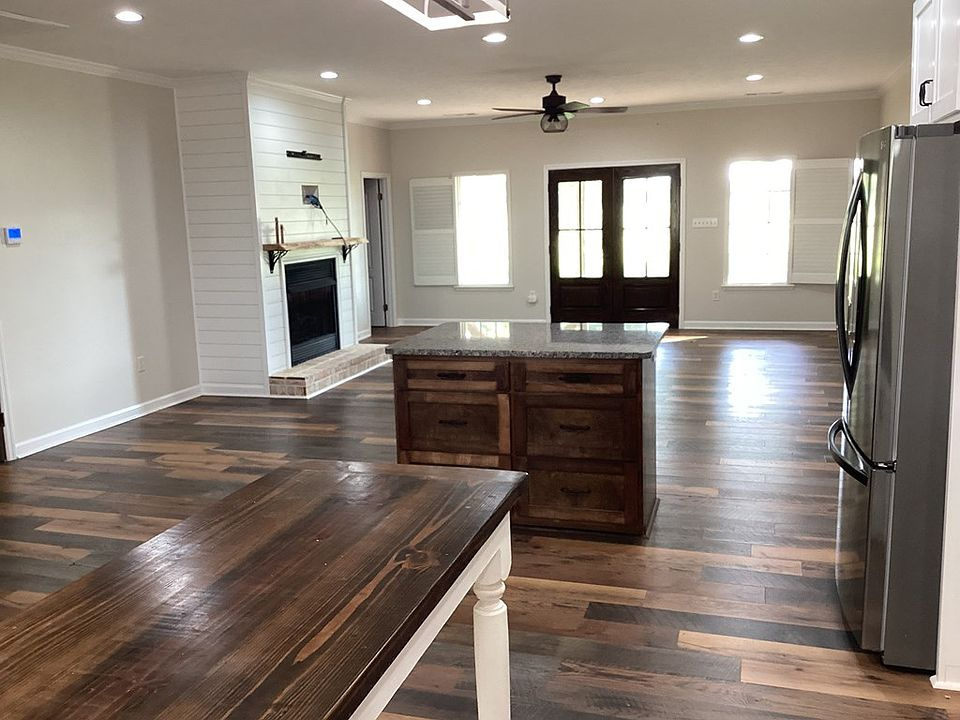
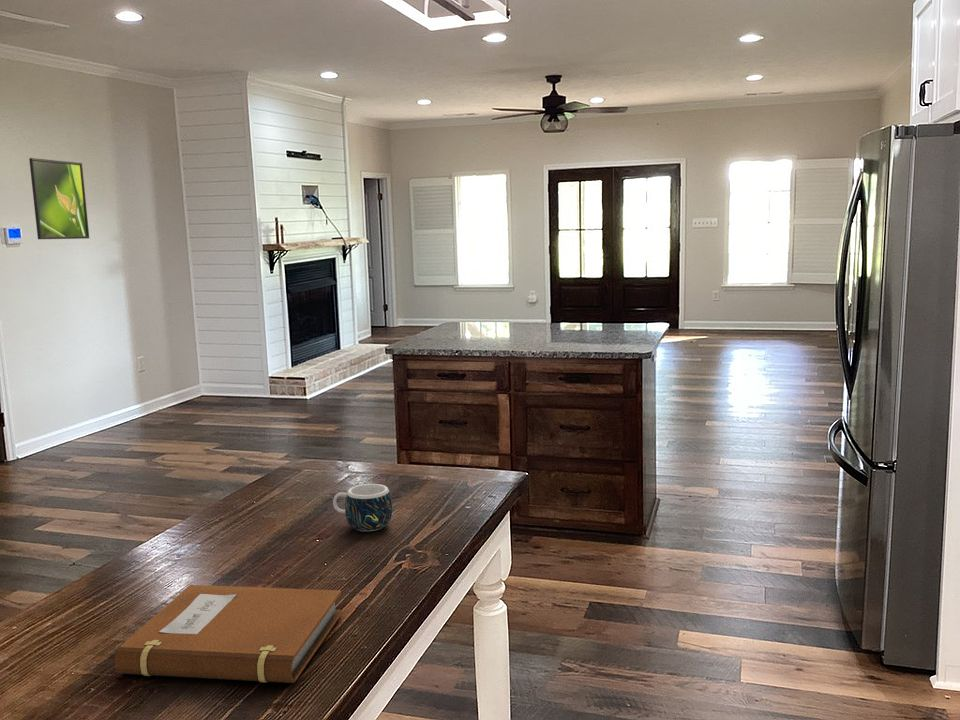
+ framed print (60, 200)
+ mug (361, 507)
+ notebook (231, 630)
